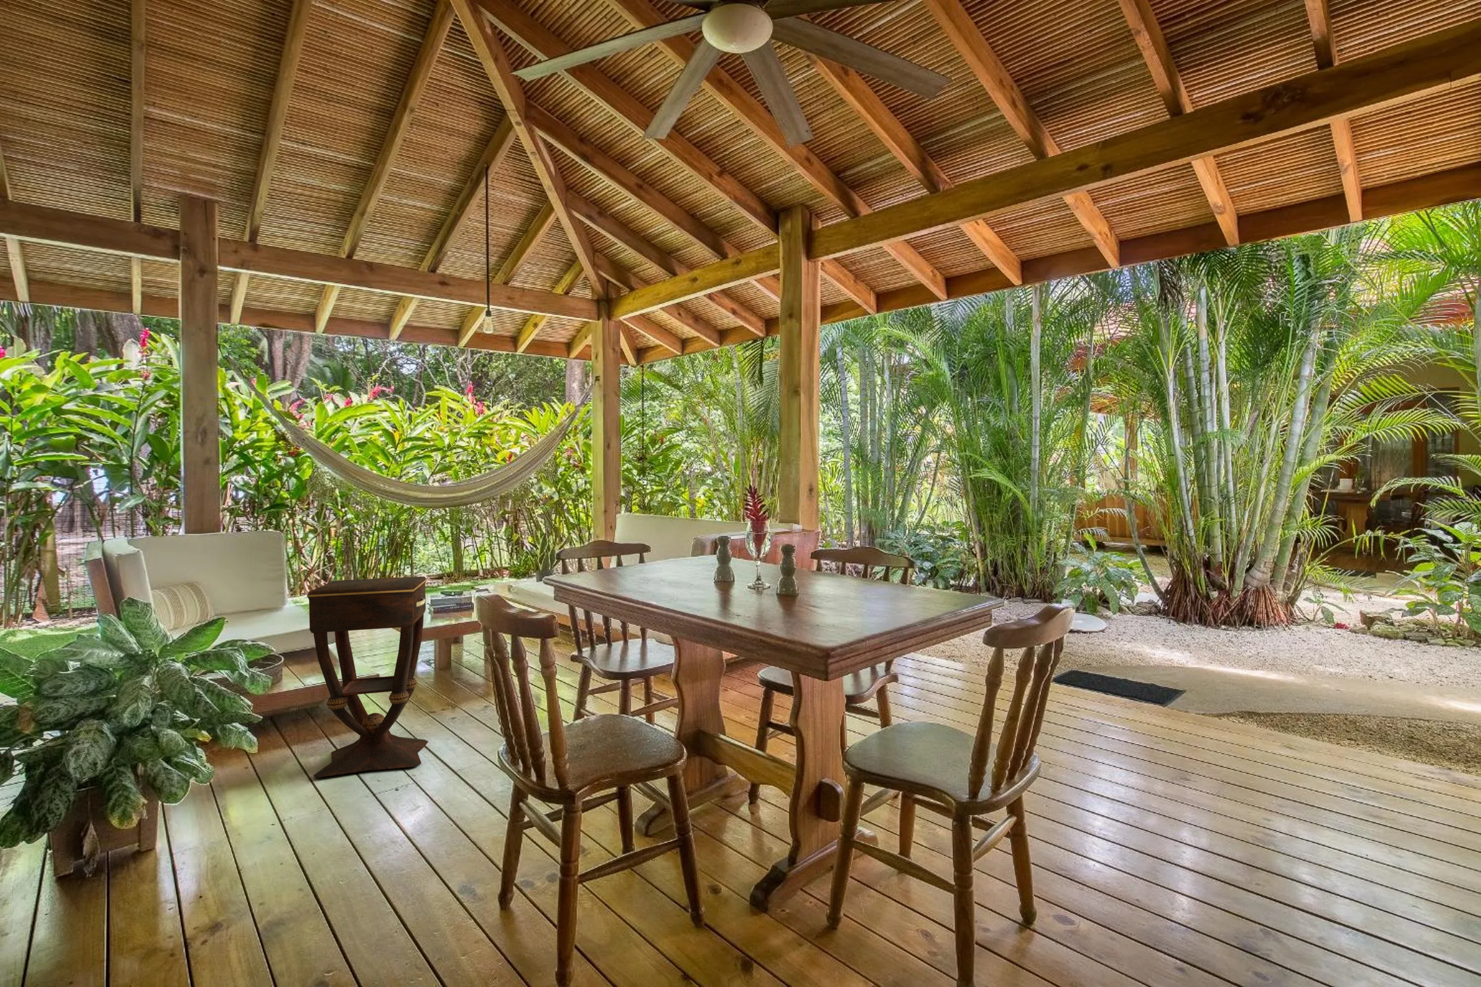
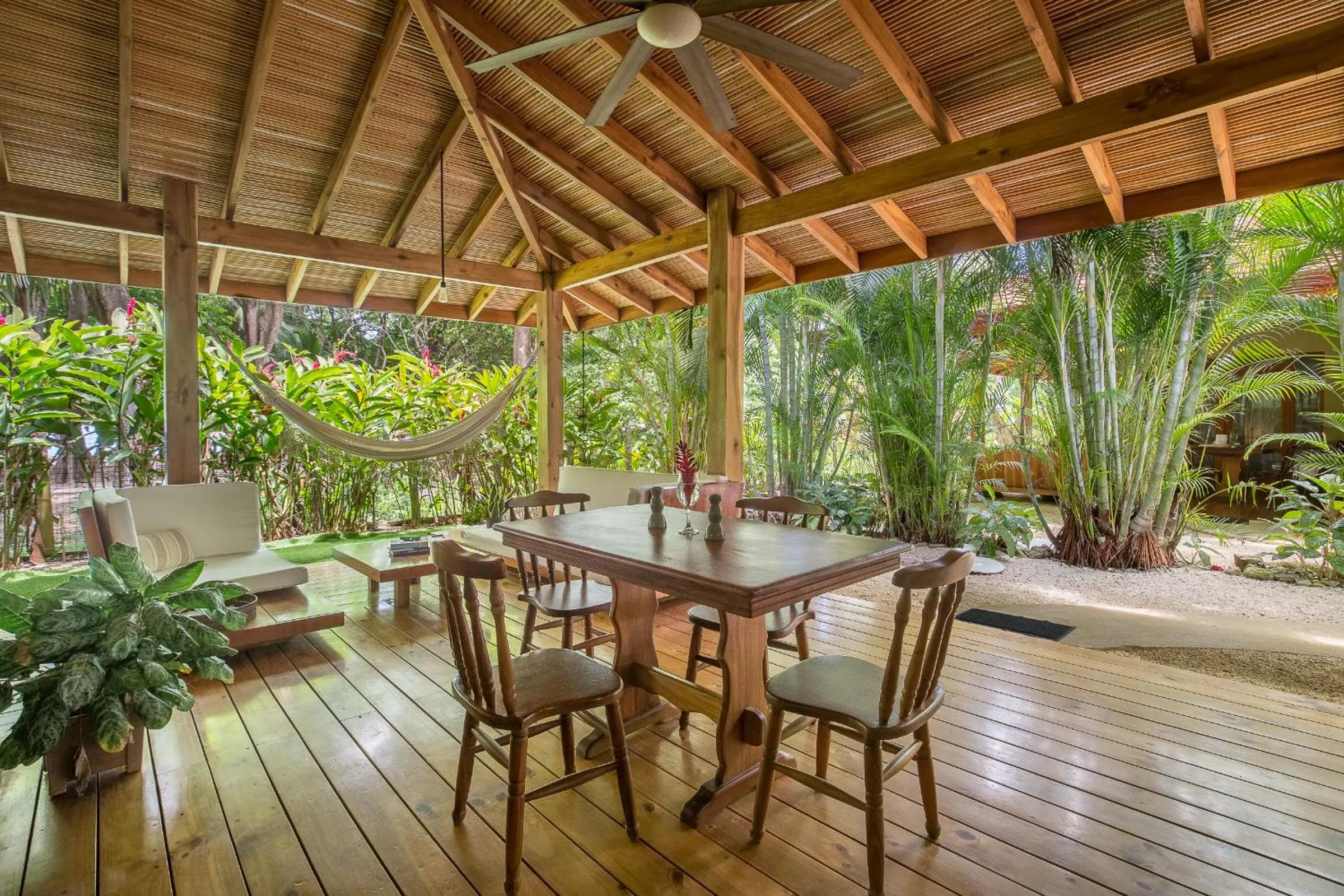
- side table (374, 677)
